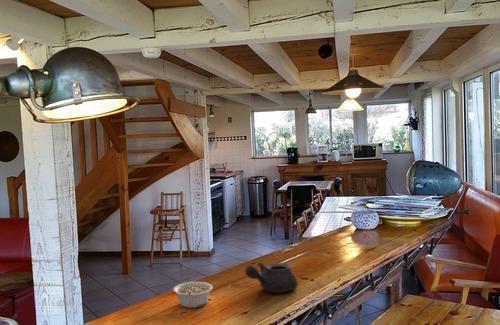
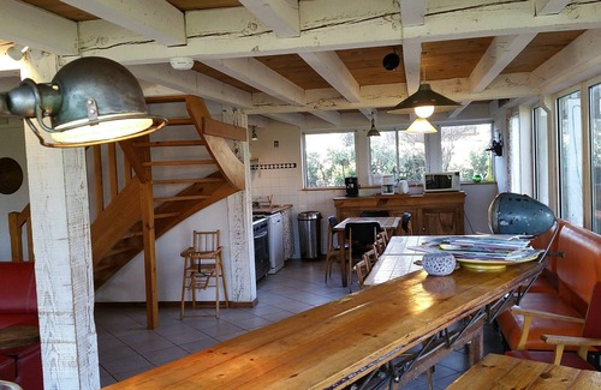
- legume (193, 294)
- teapot (268, 275)
